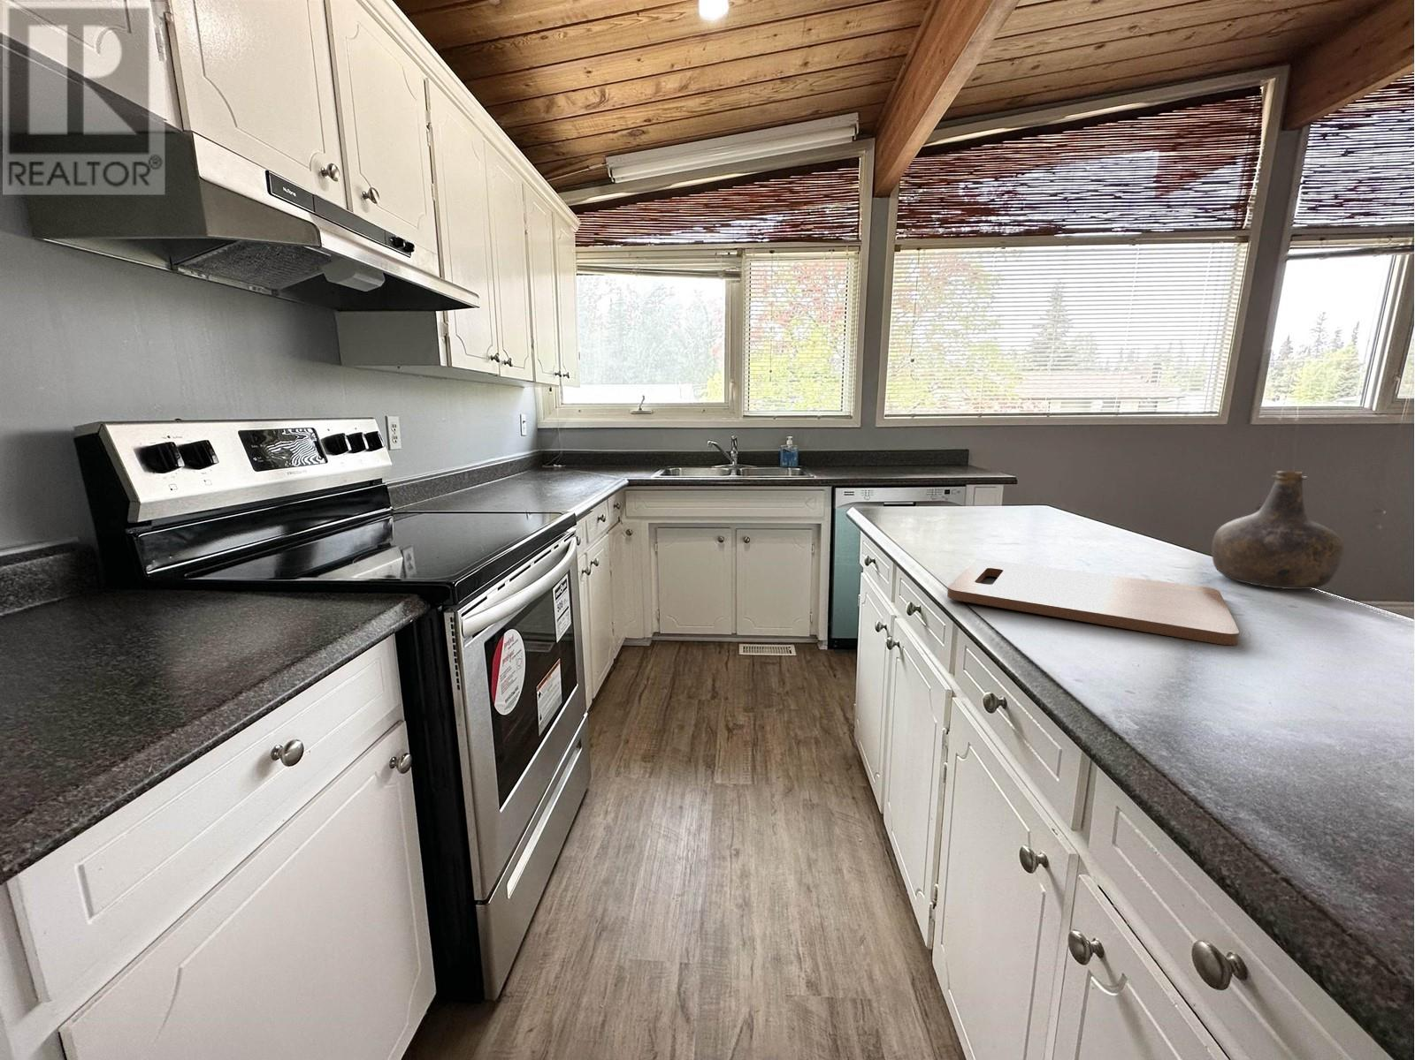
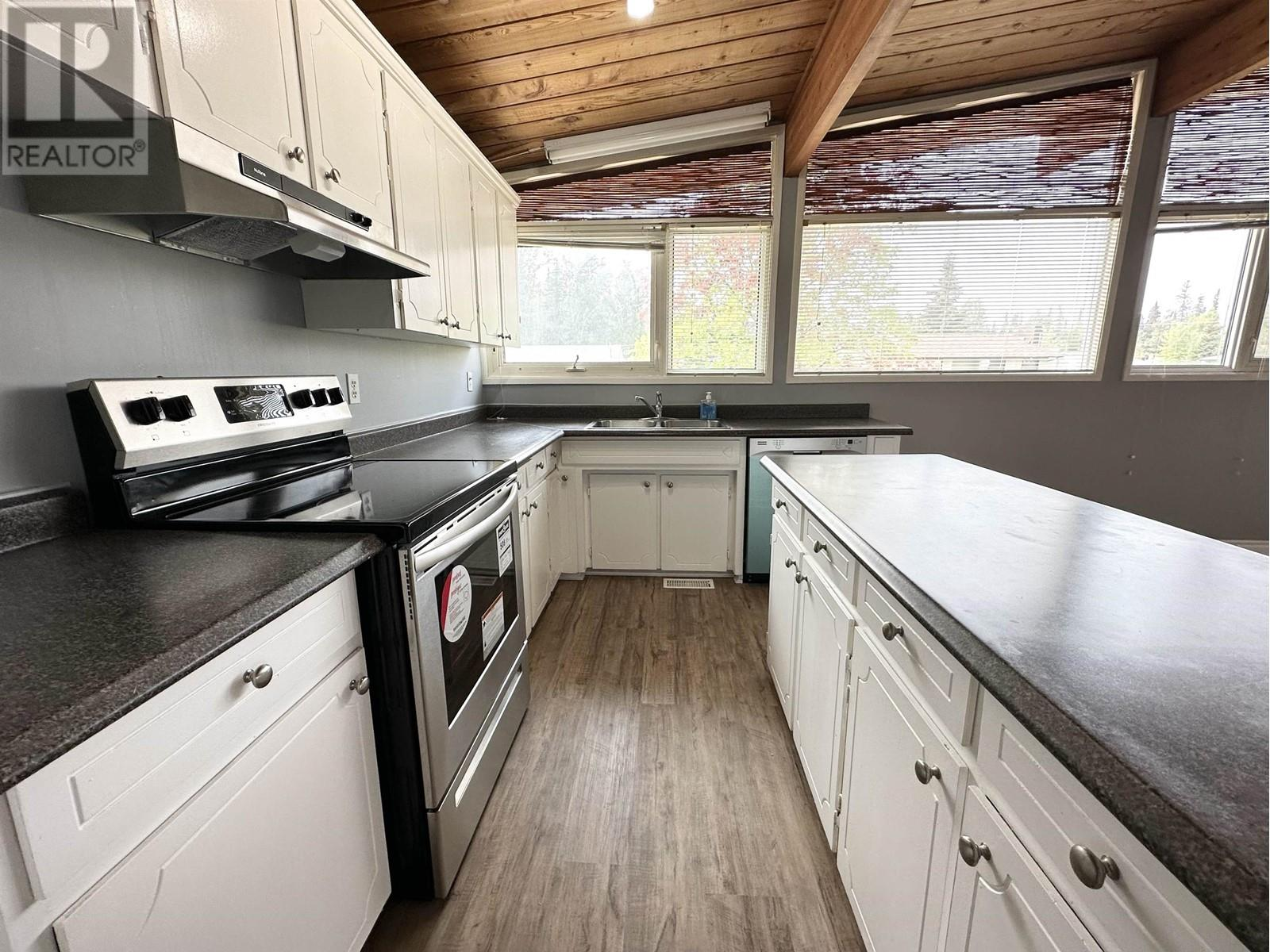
- bottle (1278, 527)
- cutting board (1081, 592)
